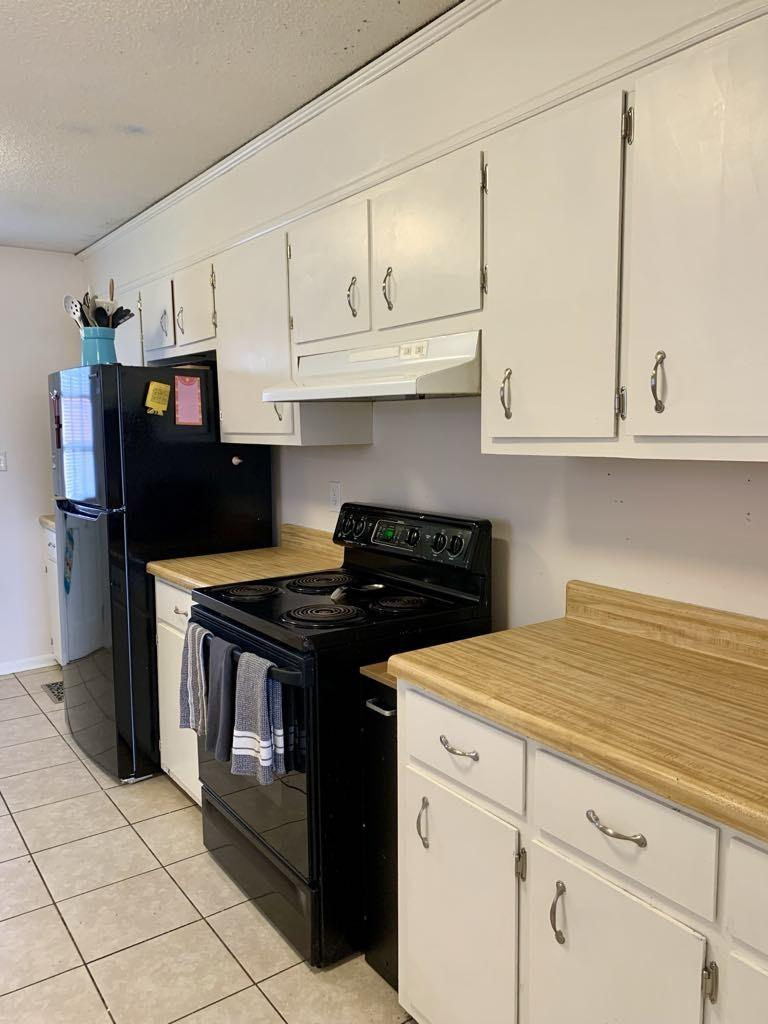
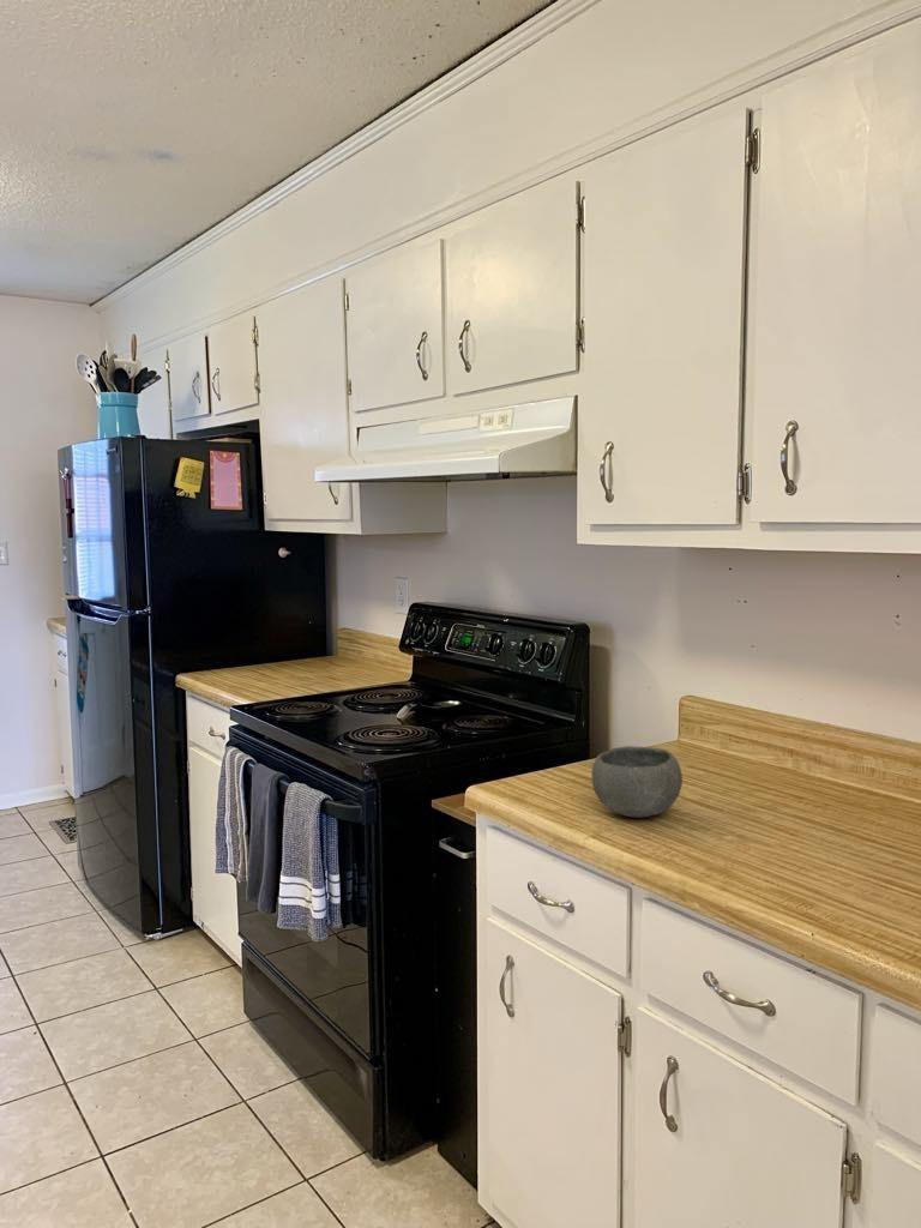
+ bowl (636, 783)
